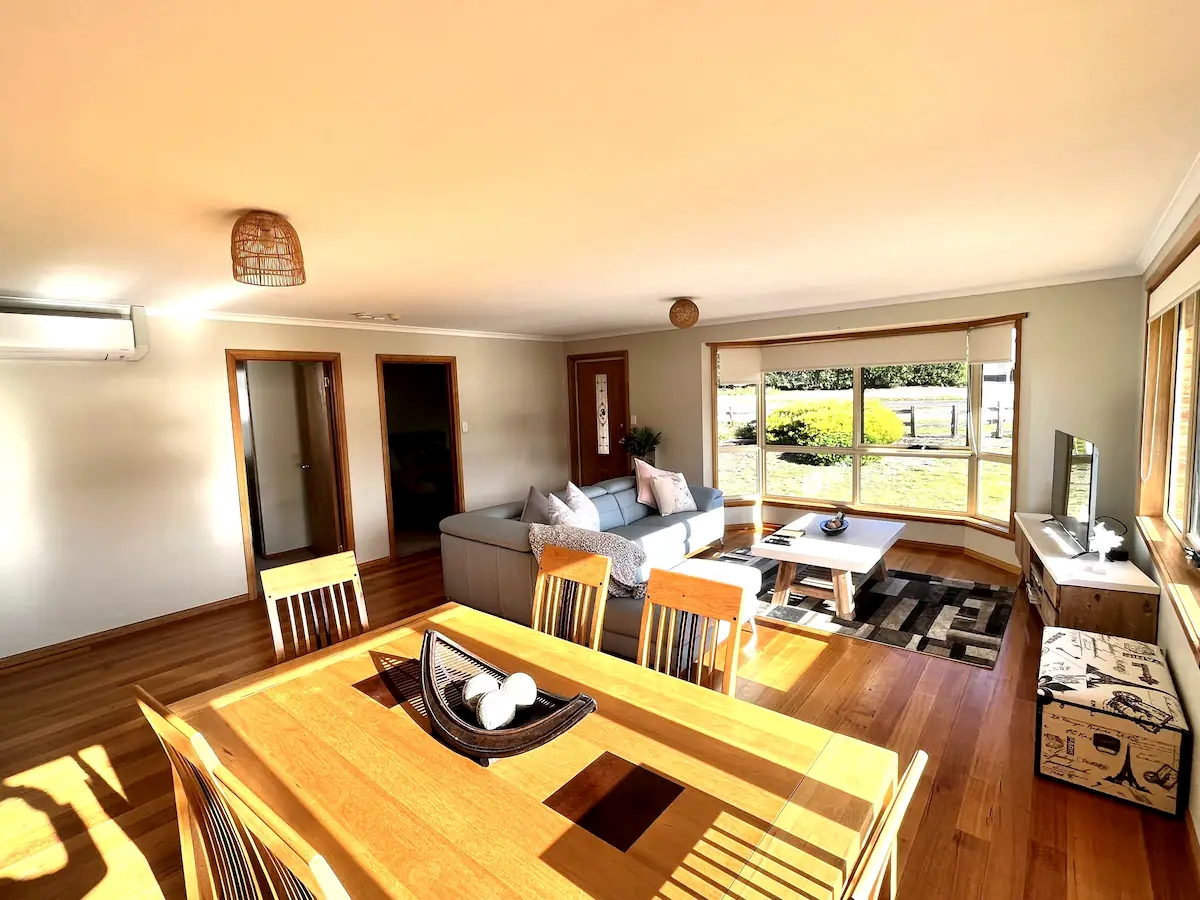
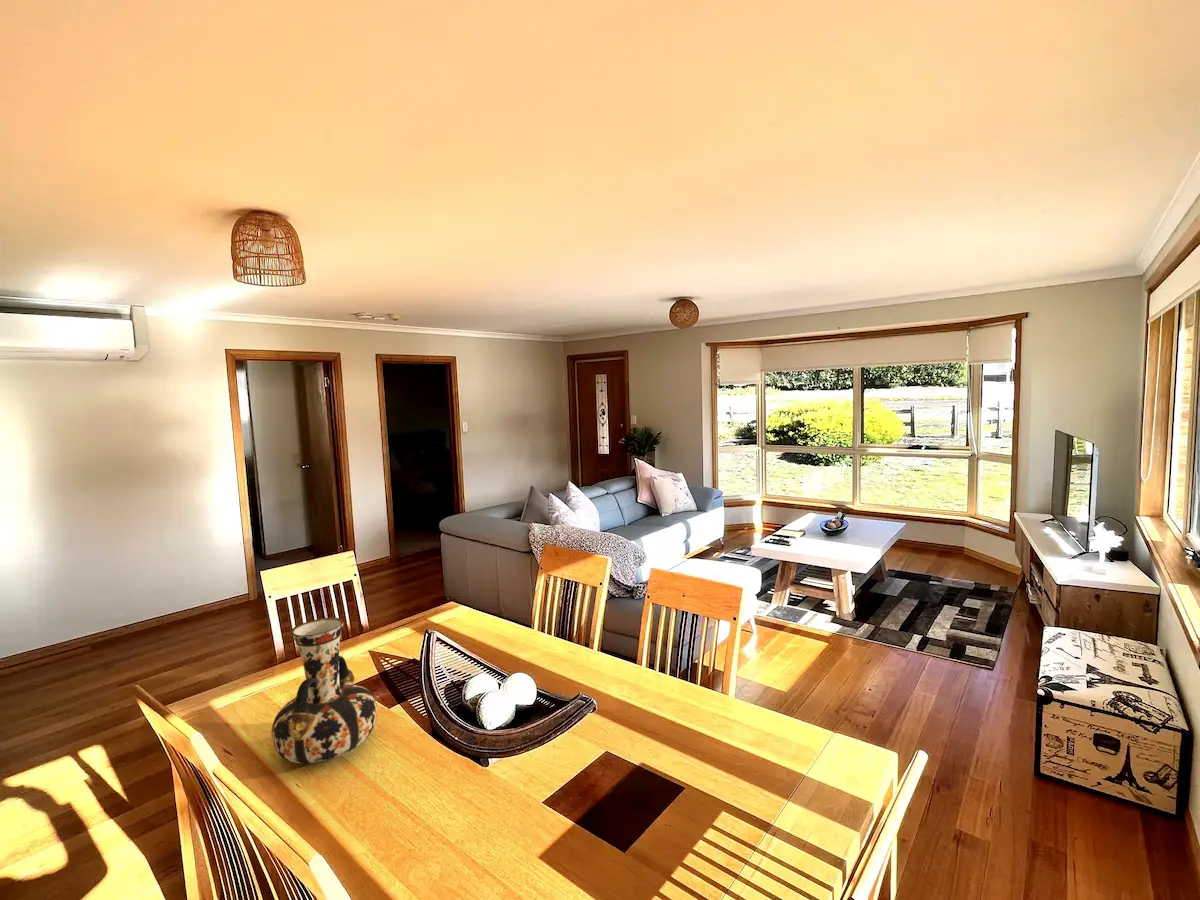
+ vase (323, 686)
